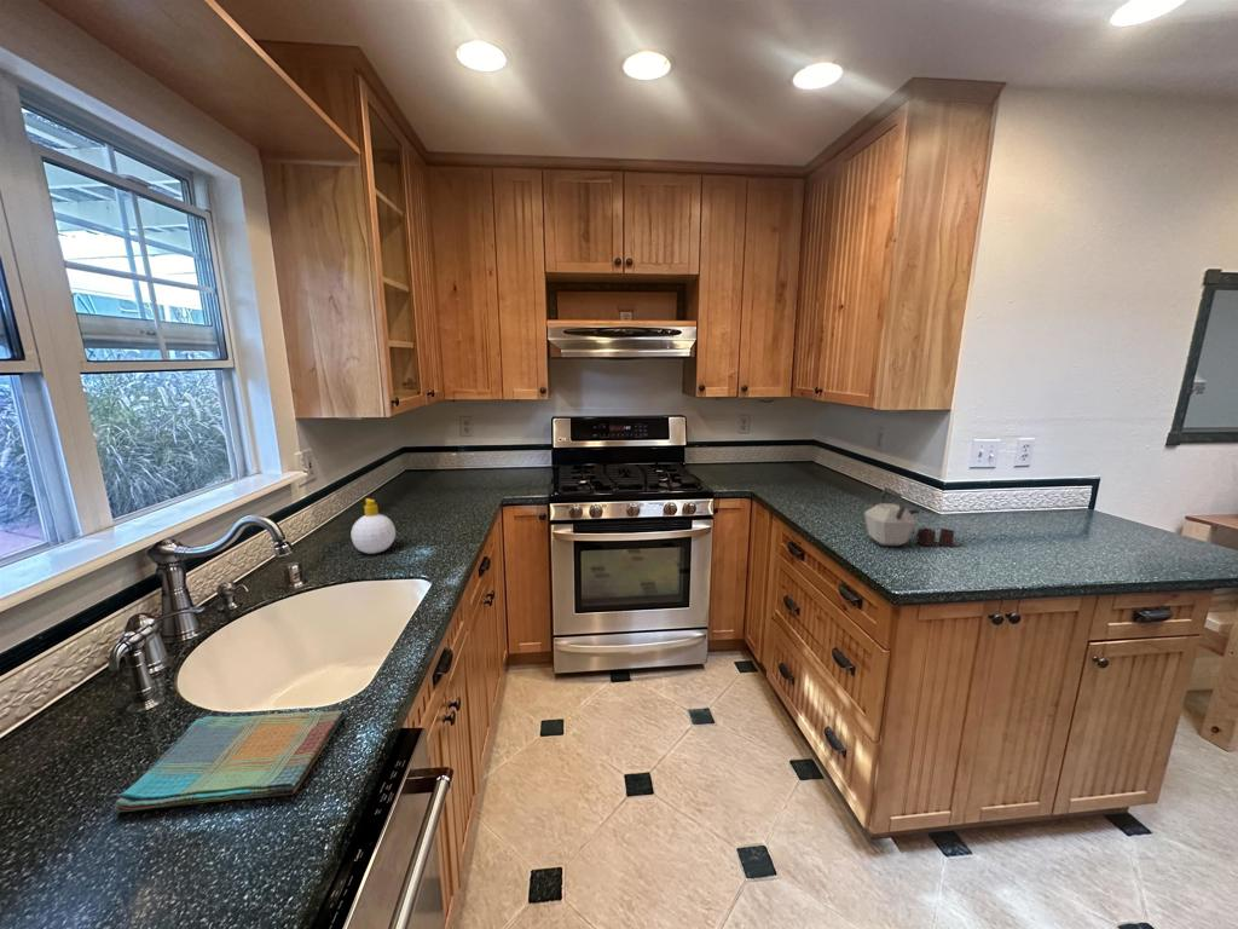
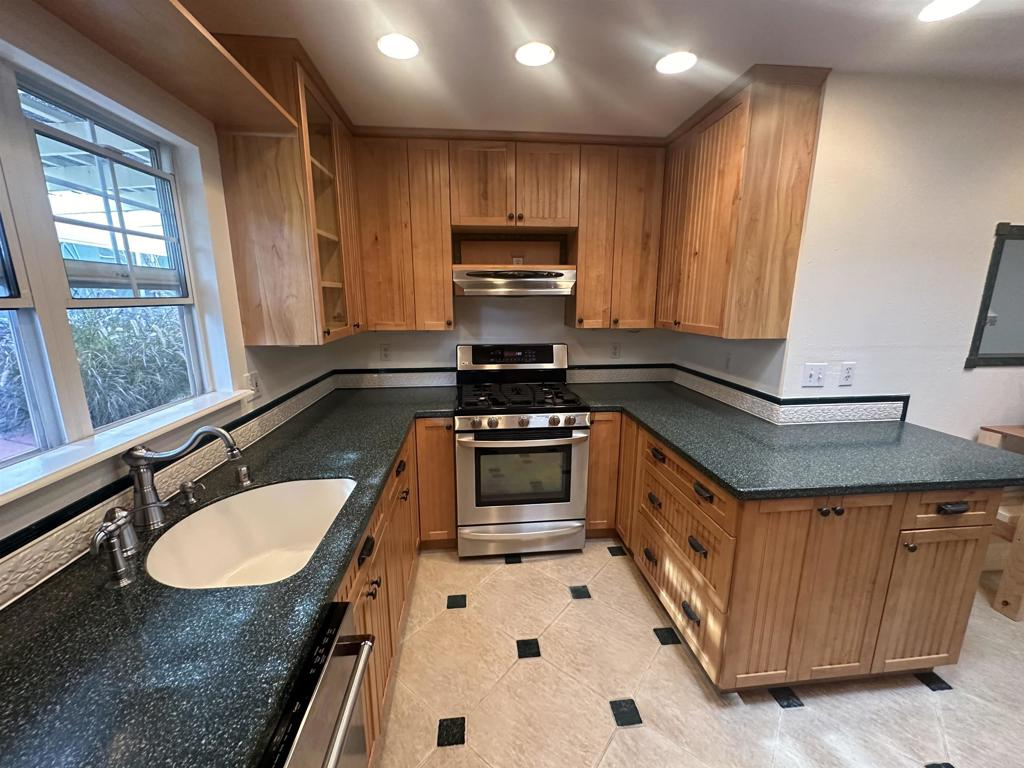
- soap bottle (372, 525)
- kettle (913, 517)
- dish towel (243, 751)
